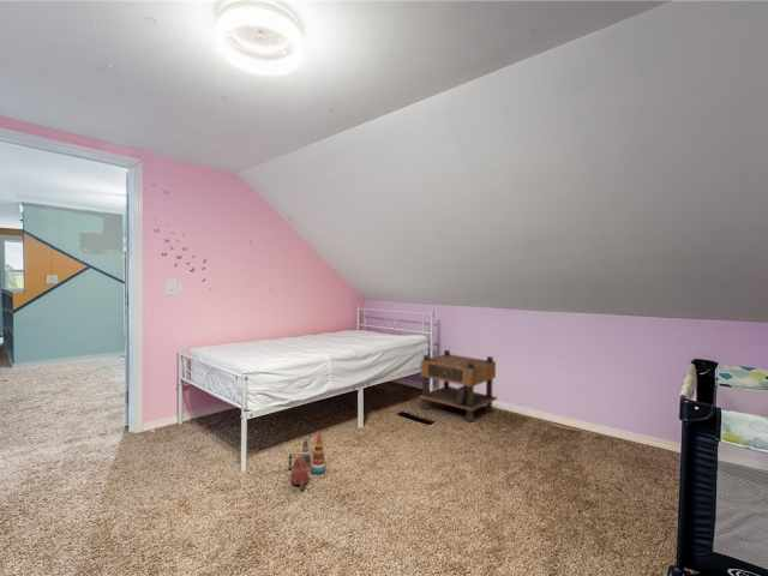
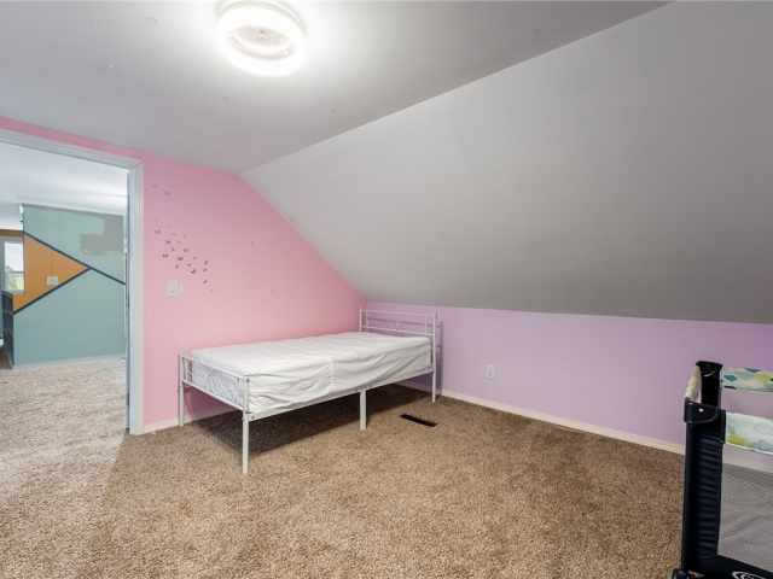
- nightstand (457, 382)
- stacking toy (302, 454)
